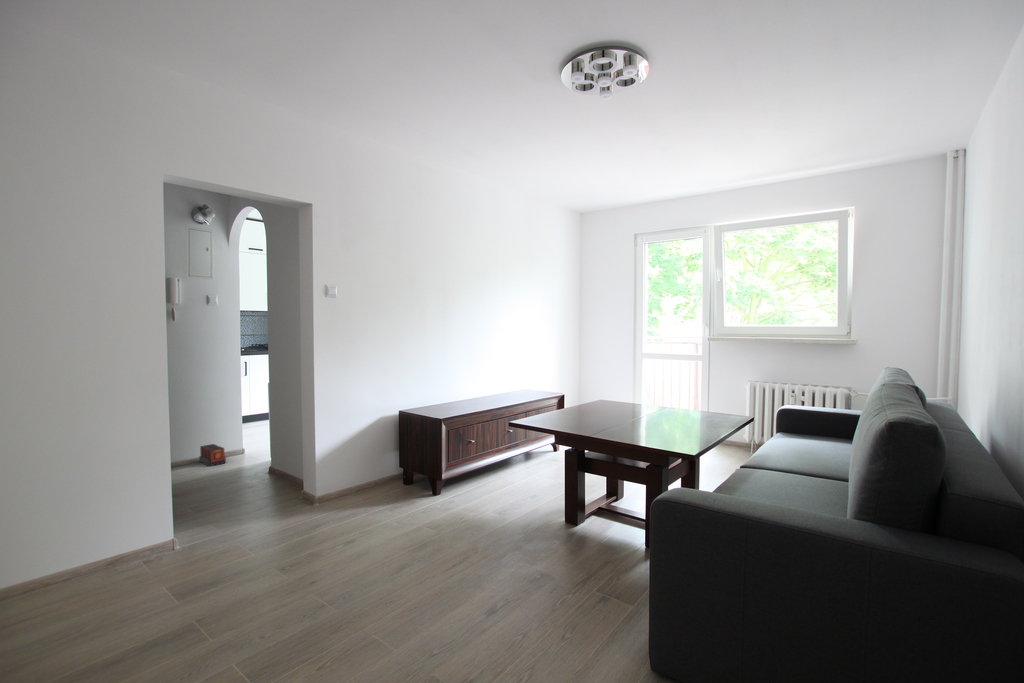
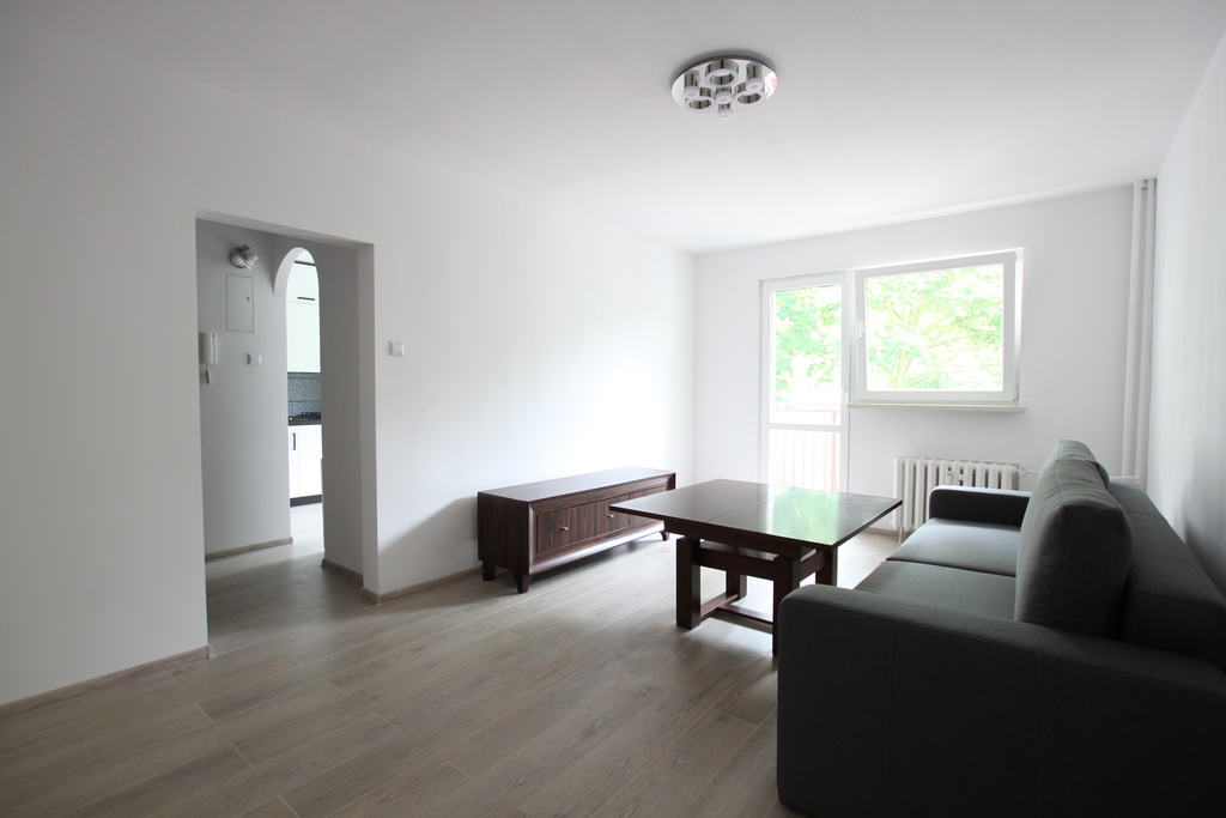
- speaker (212, 454)
